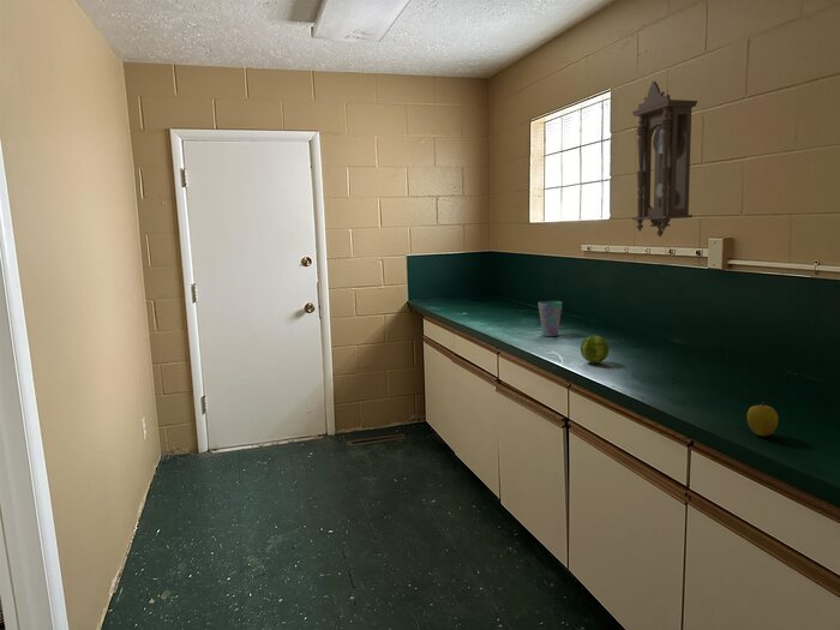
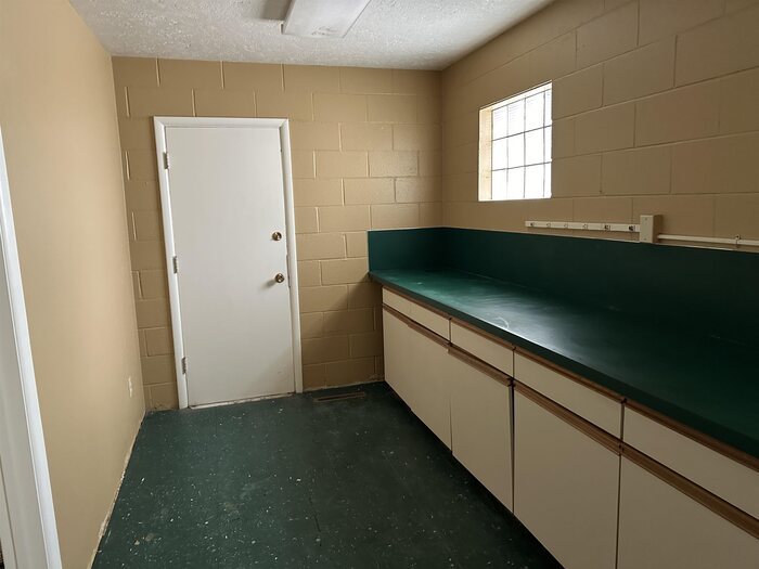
- cup (550, 318)
- pendulum clock (662, 161)
- fruit (594, 349)
- apple (762, 419)
